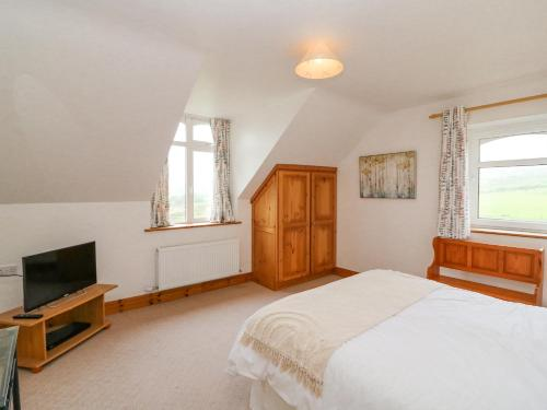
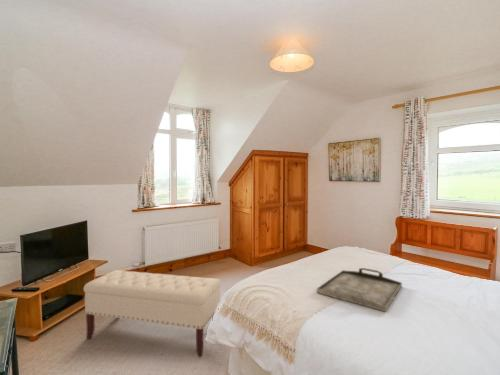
+ bench (154, 307)
+ serving tray (360, 283)
